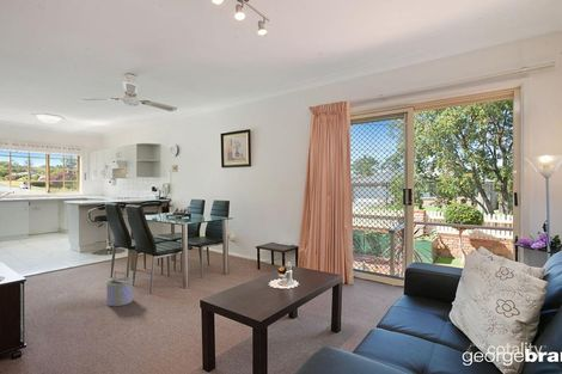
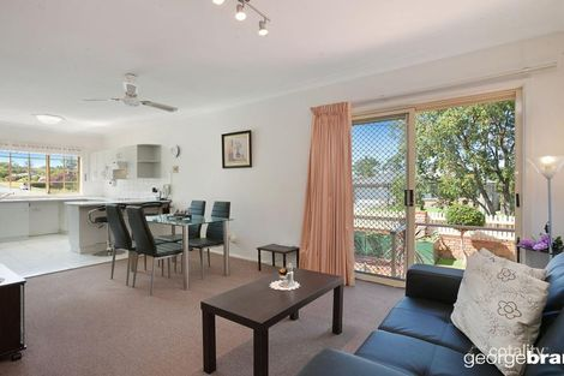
- bucket (120, 286)
